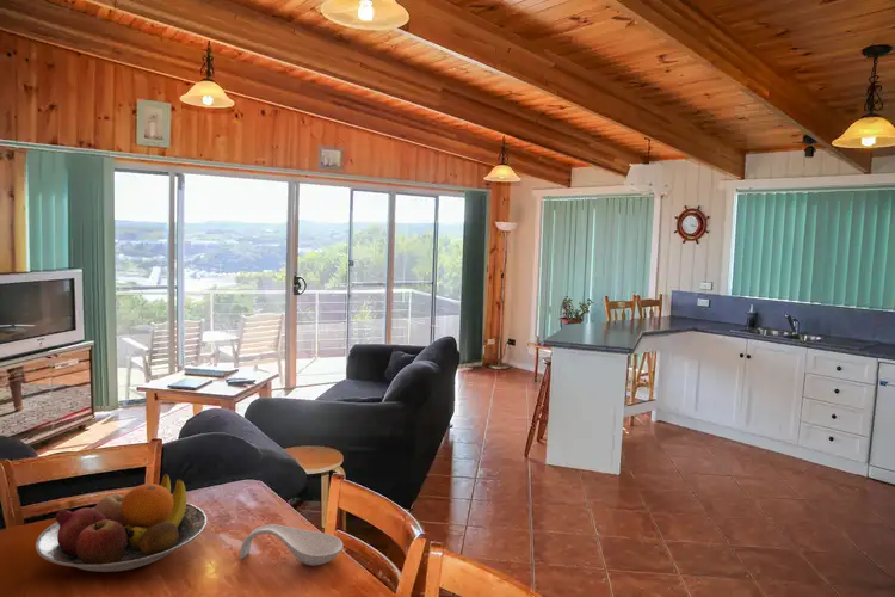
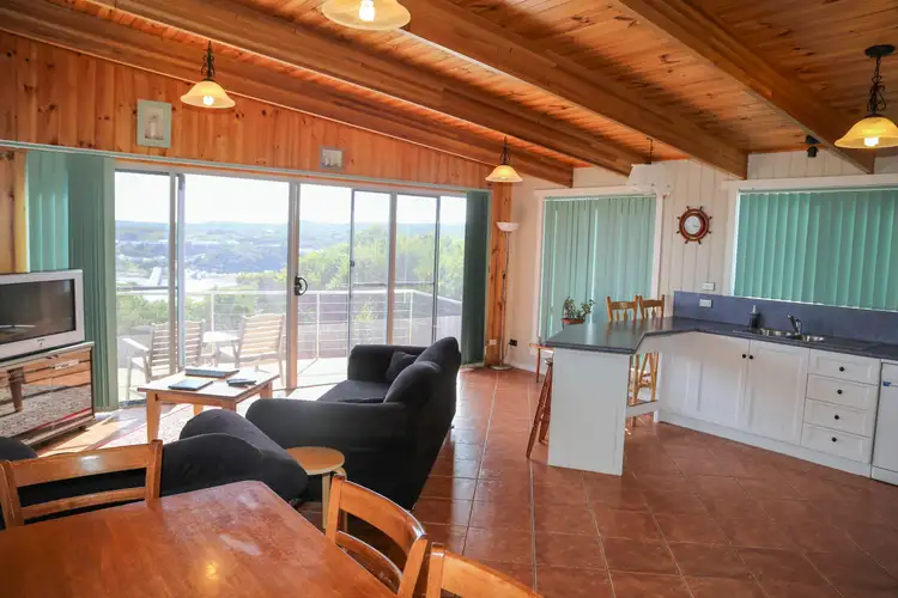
- spoon rest (291, 543)
- fruit bowl (125, 522)
